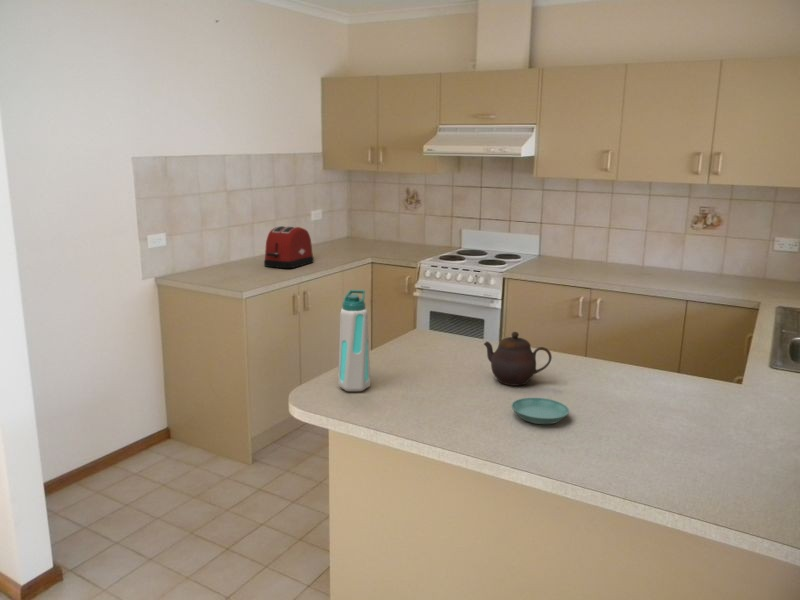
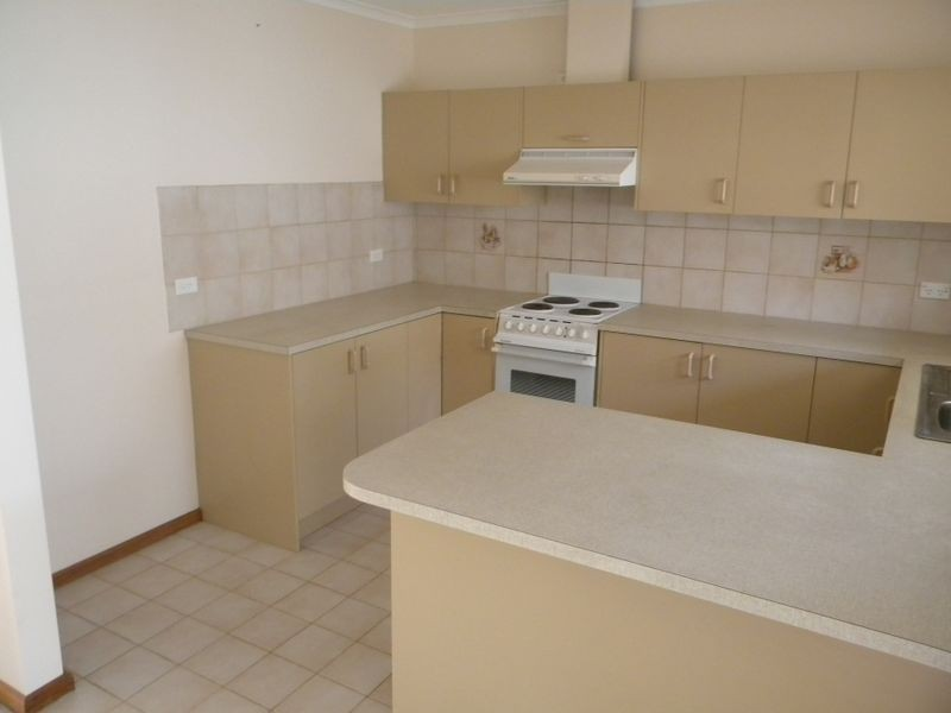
- toaster (289, 245)
- water bottle (354, 340)
- teapot (516, 357)
- saucer (539, 412)
